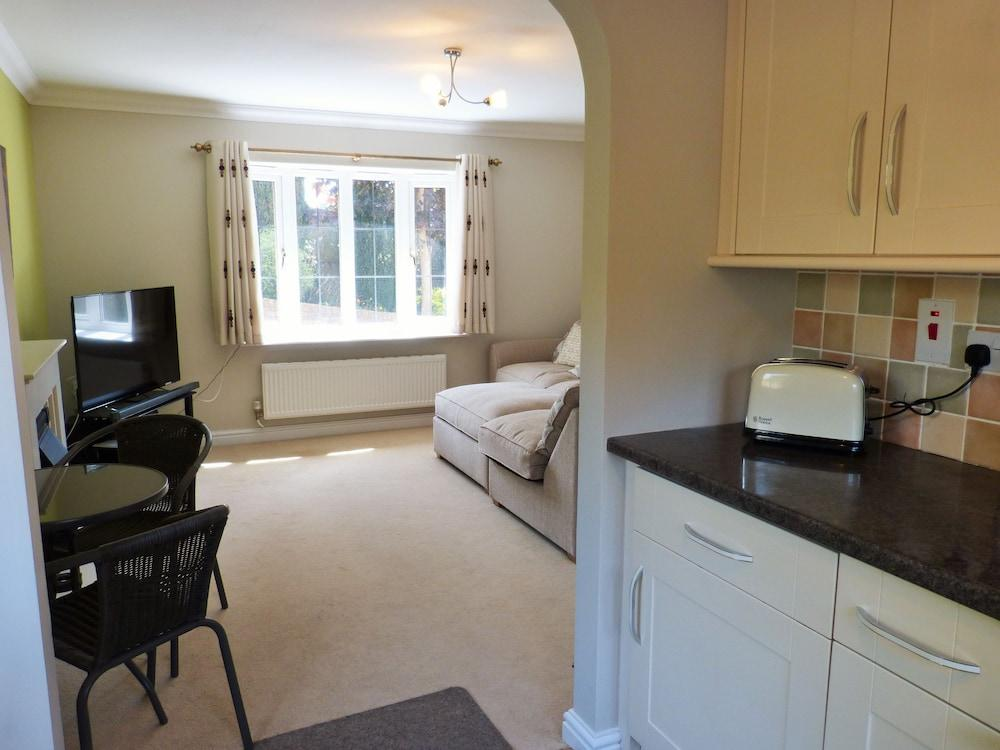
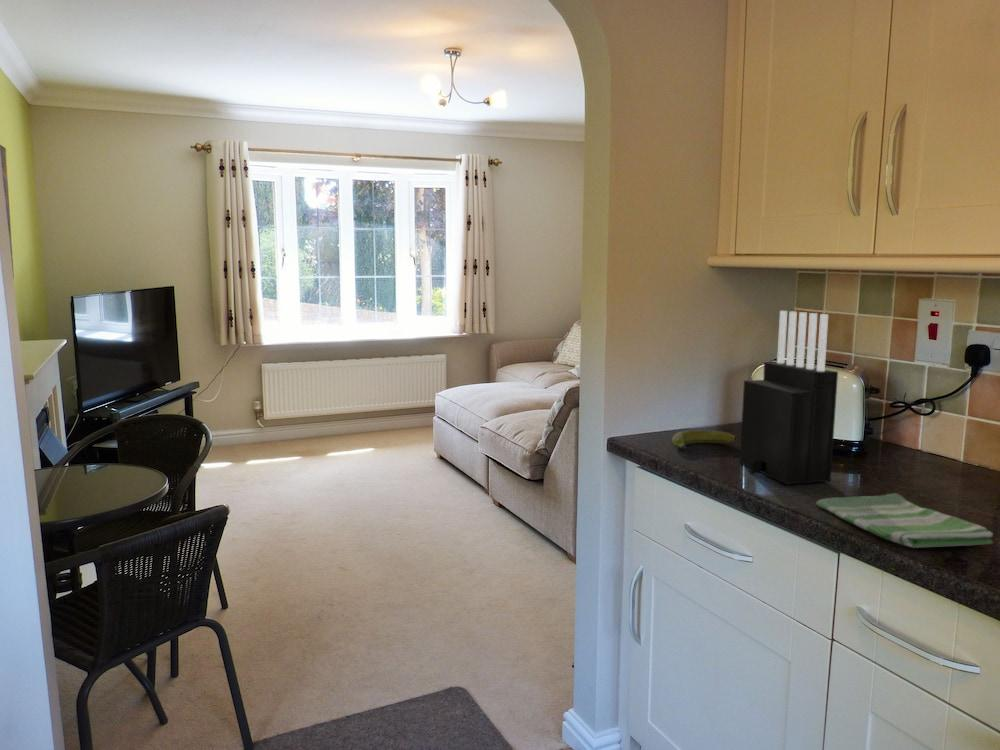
+ banana (699, 438)
+ knife block (783, 393)
+ dish towel (900, 518)
